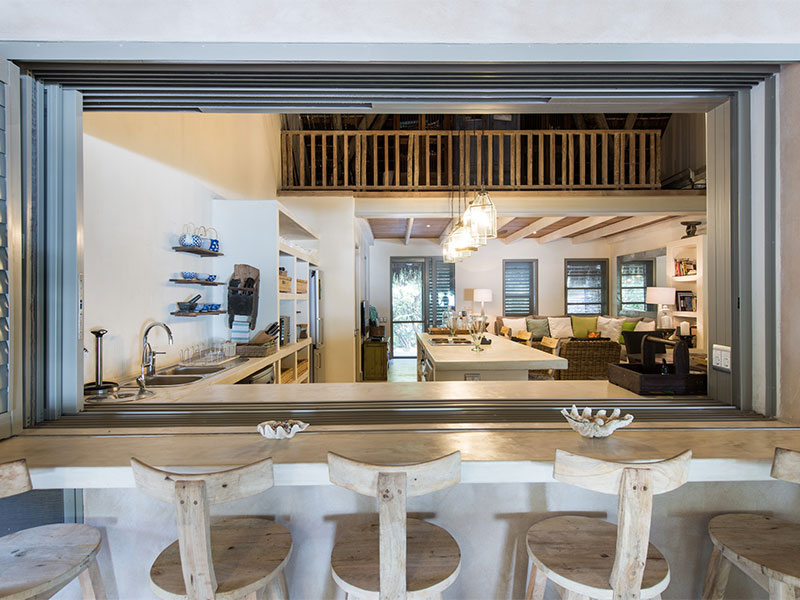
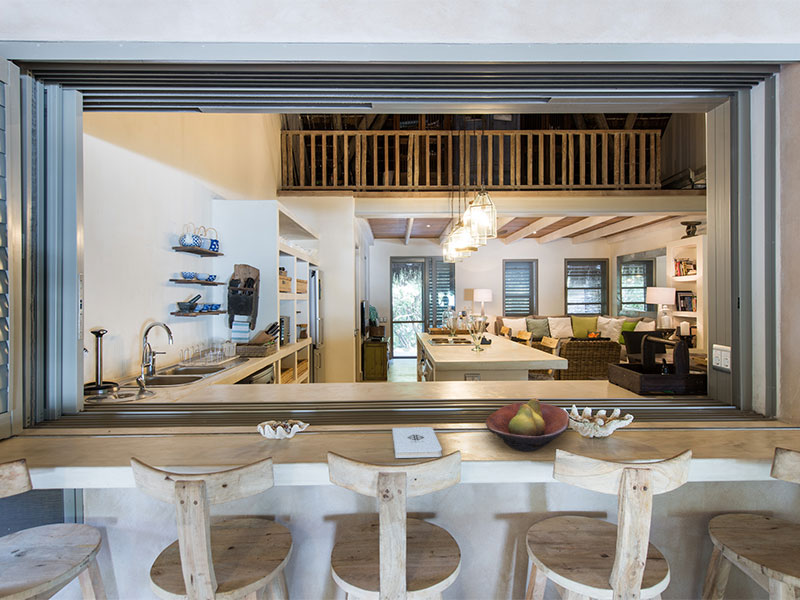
+ notepad (415, 441)
+ fruit bowl (528, 419)
